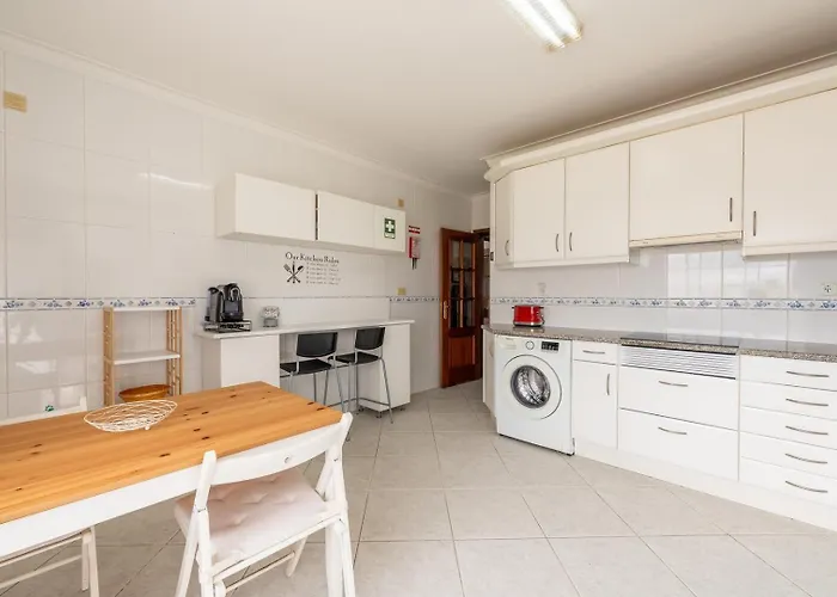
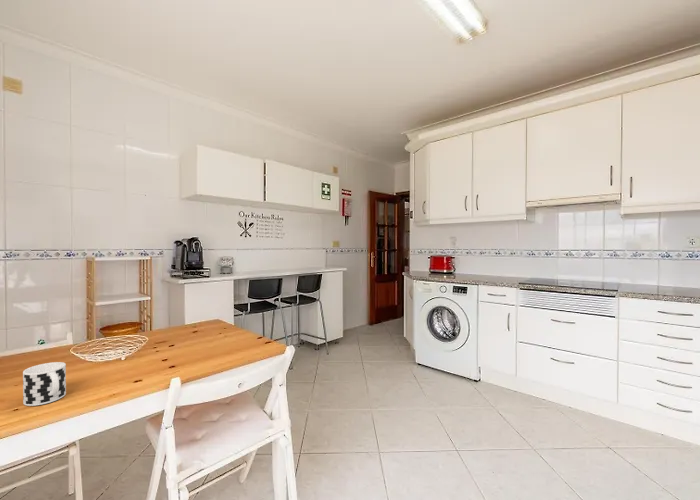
+ cup (47, 384)
